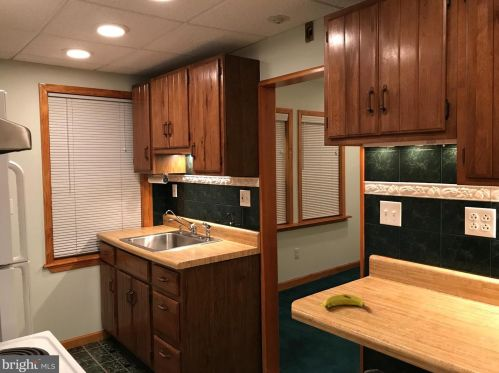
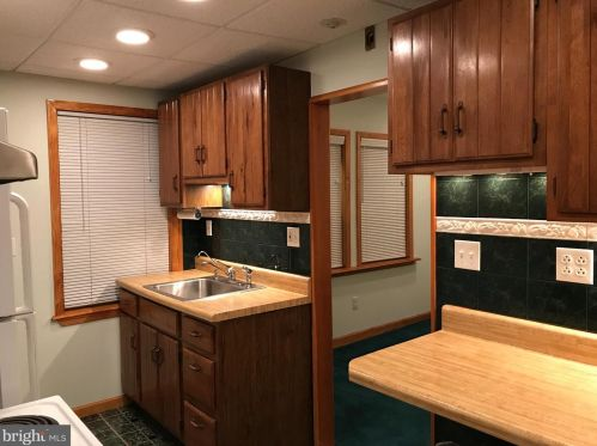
- banana (344, 302)
